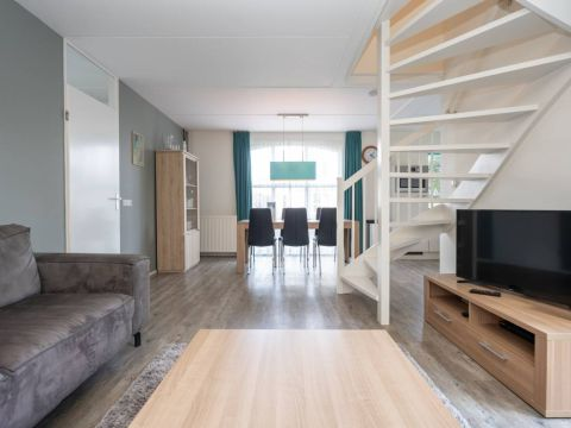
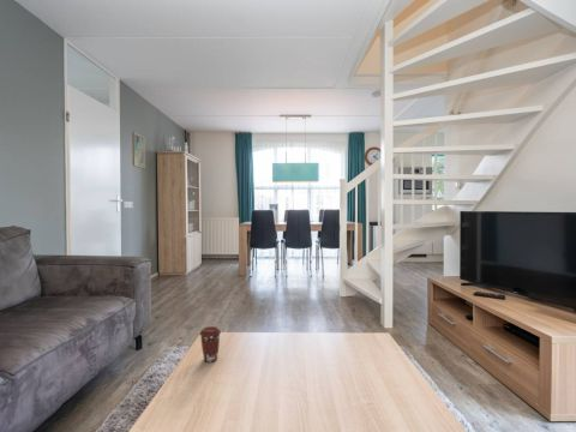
+ coffee cup (210, 343)
